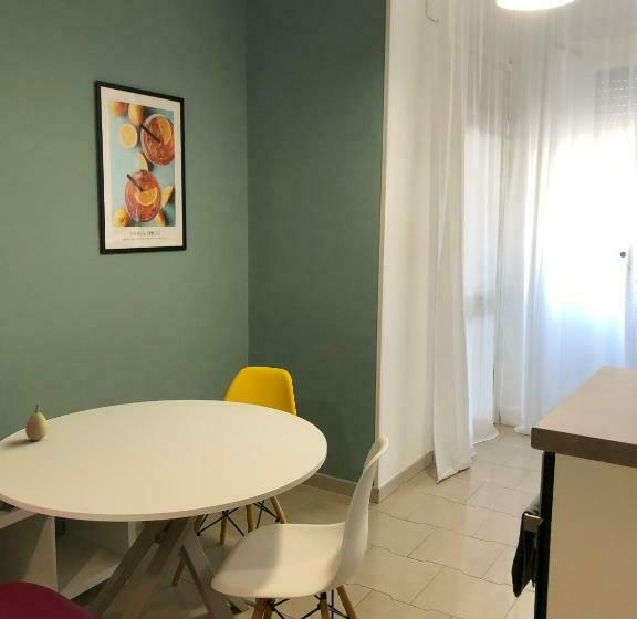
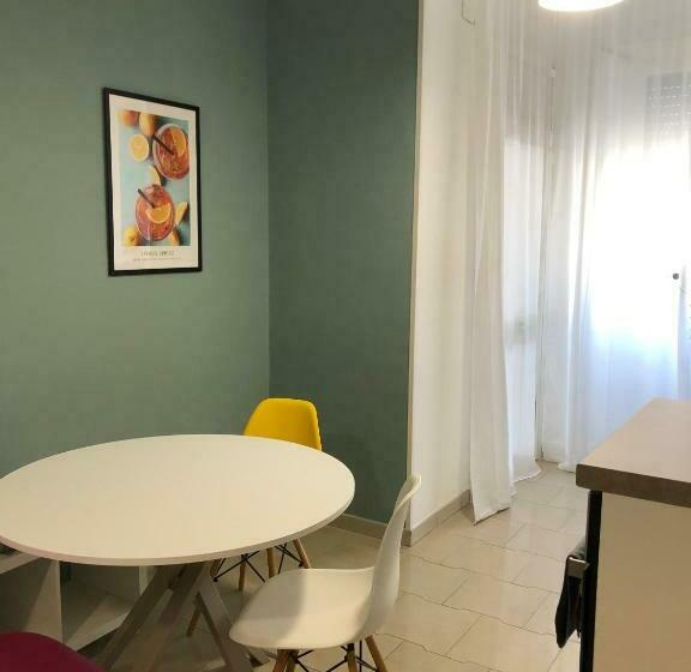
- fruit (35, 421)
